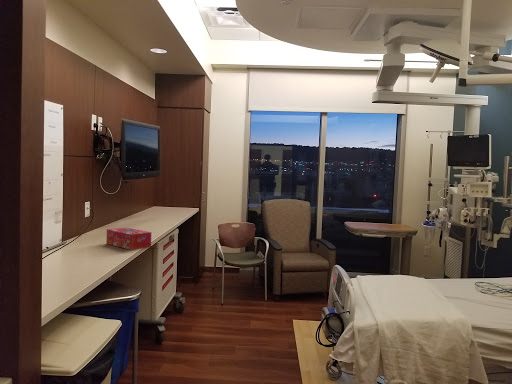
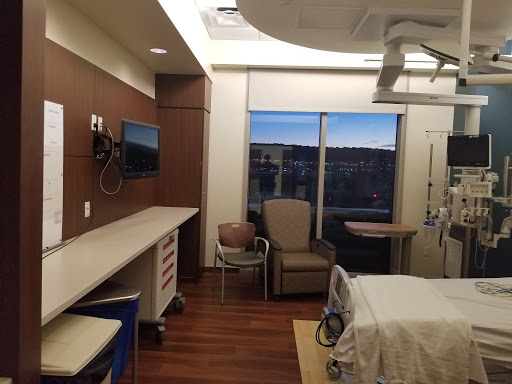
- tissue box (128, 238)
